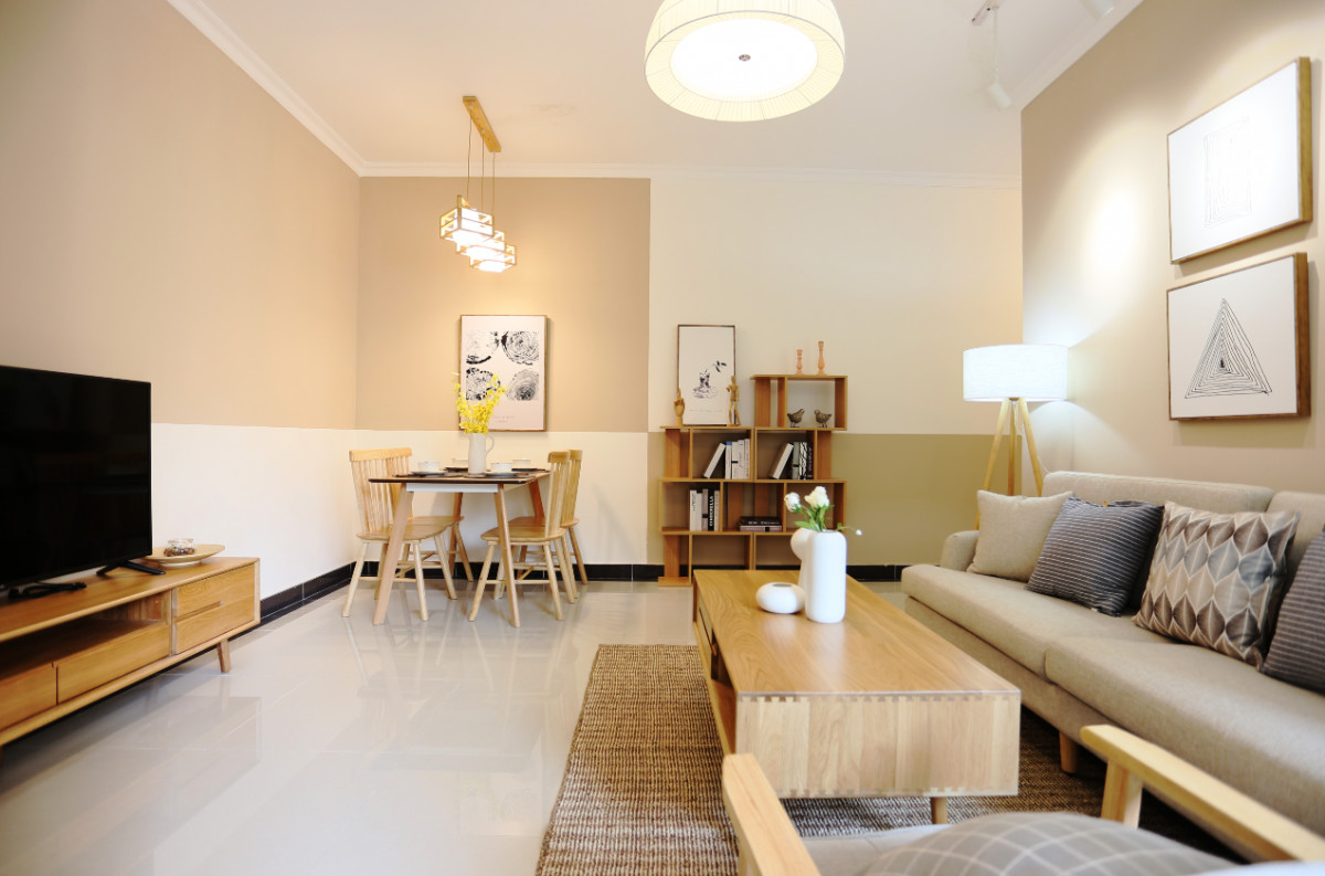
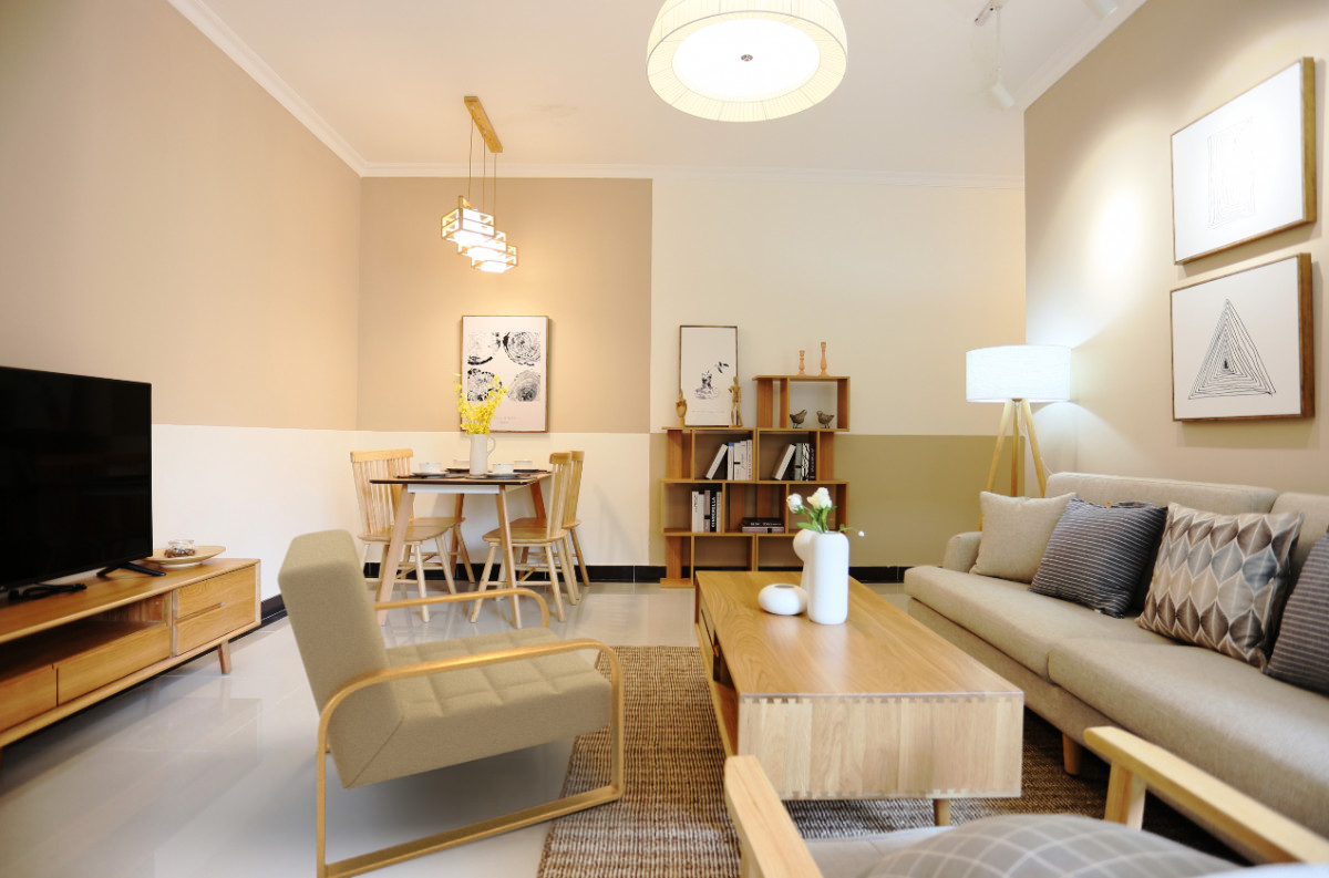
+ armchair (447, 653)
